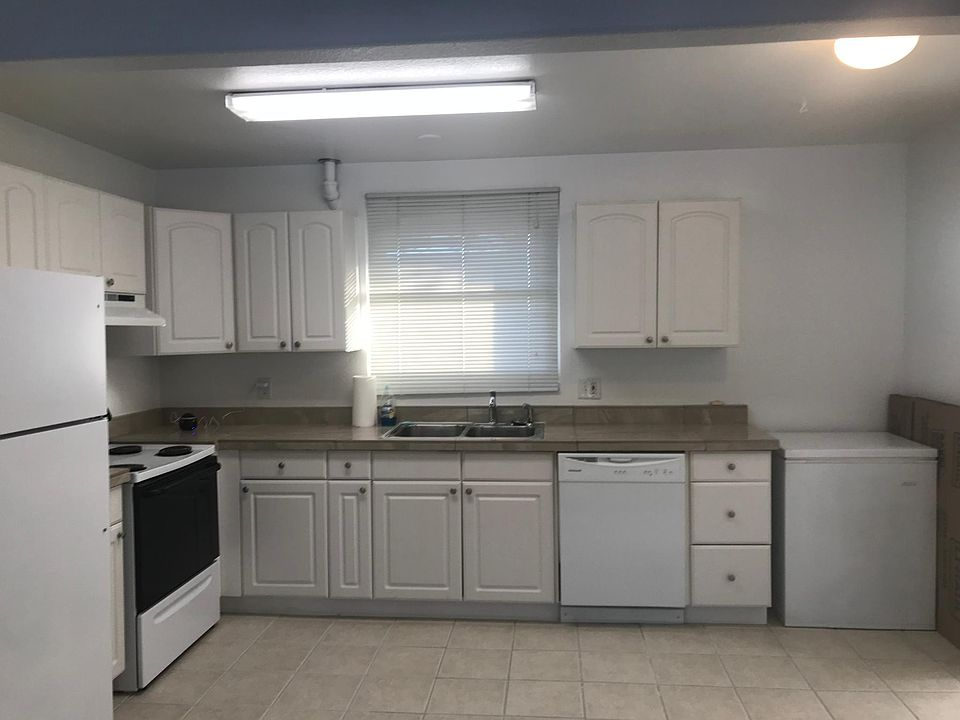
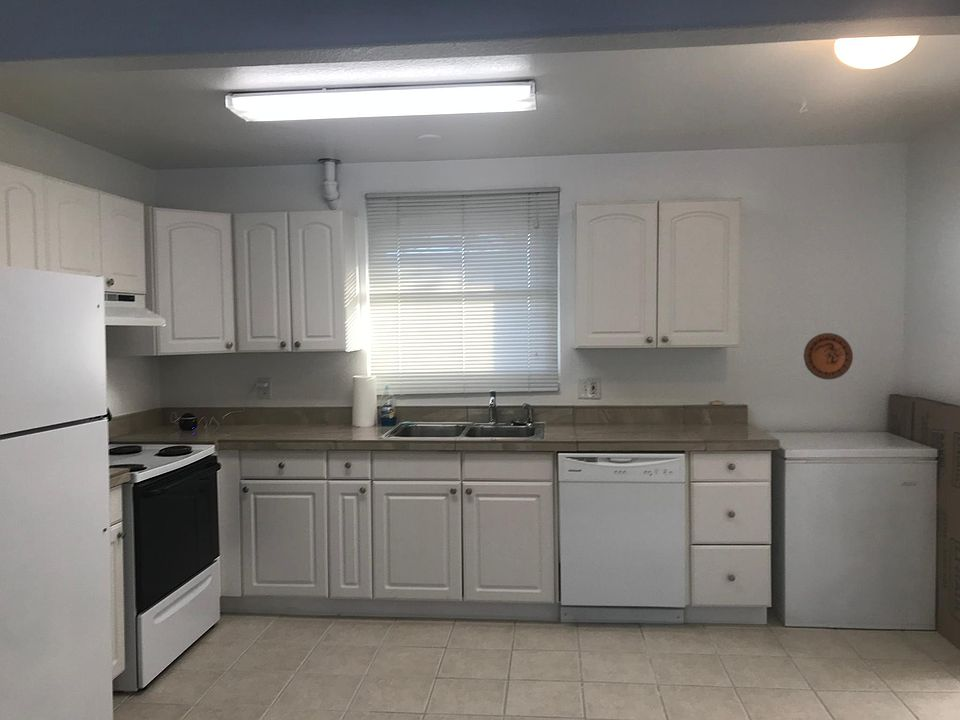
+ decorative plate (827, 356)
